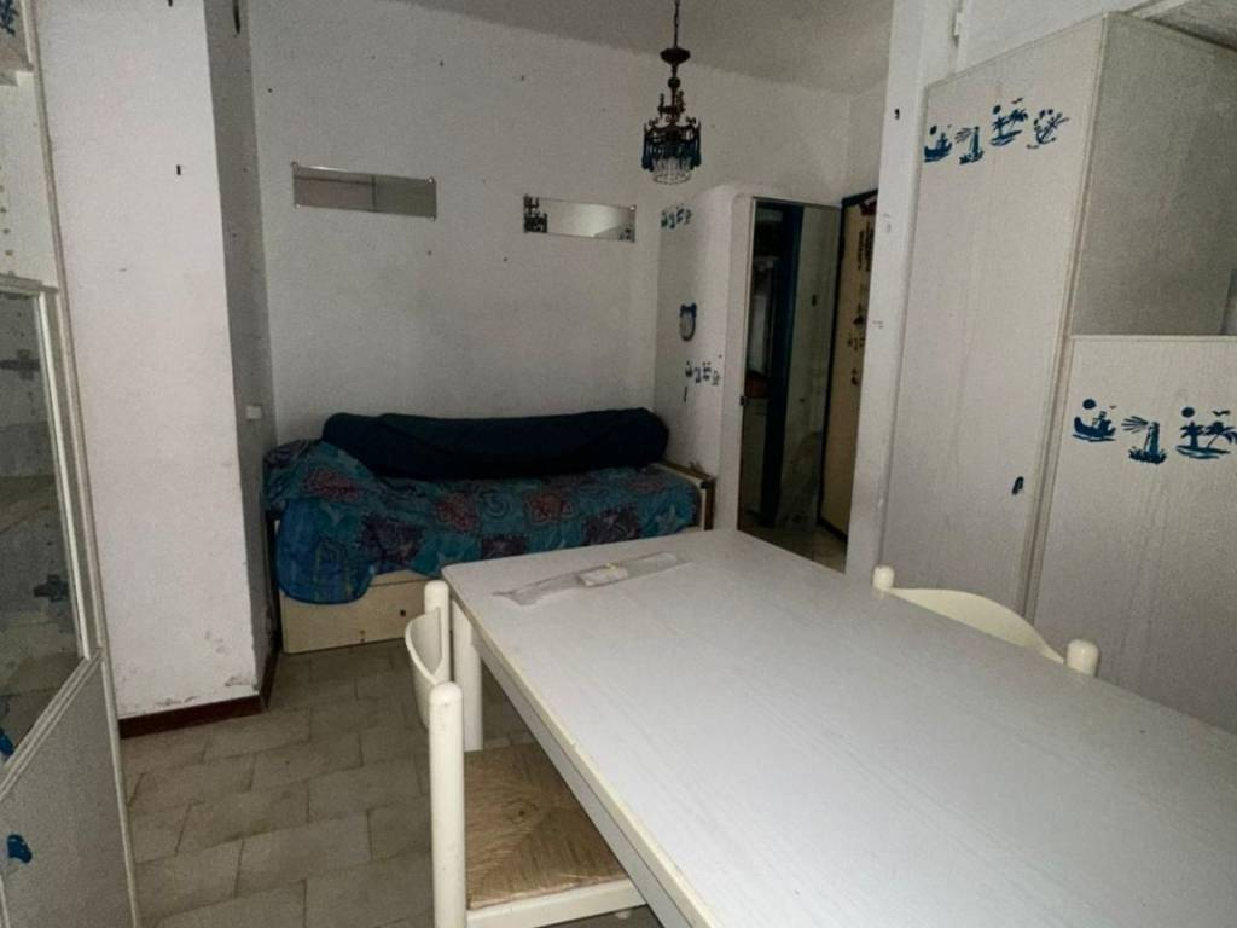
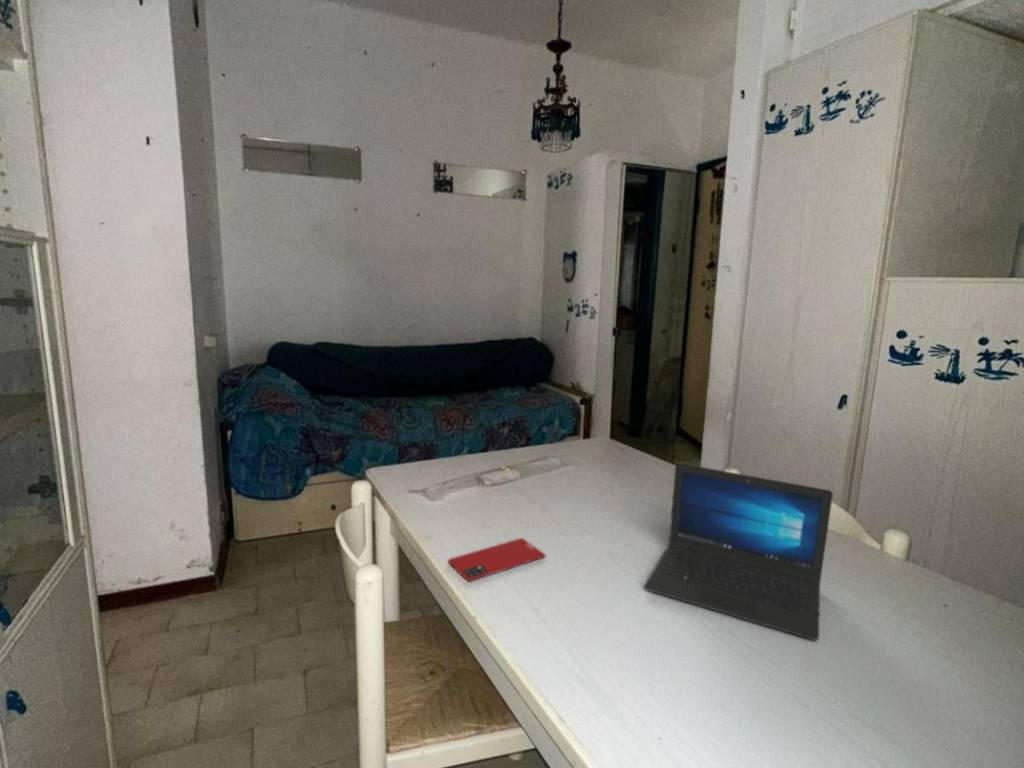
+ laptop (737, 540)
+ smartphone (497, 557)
